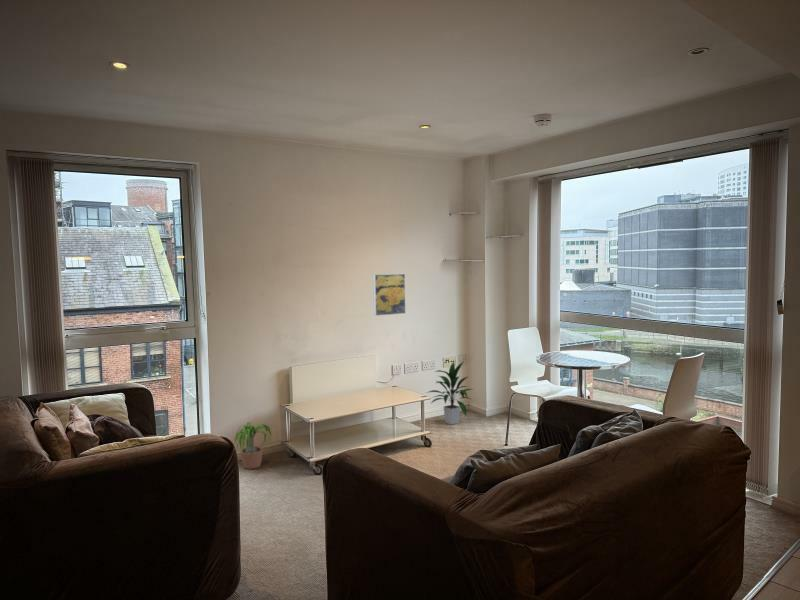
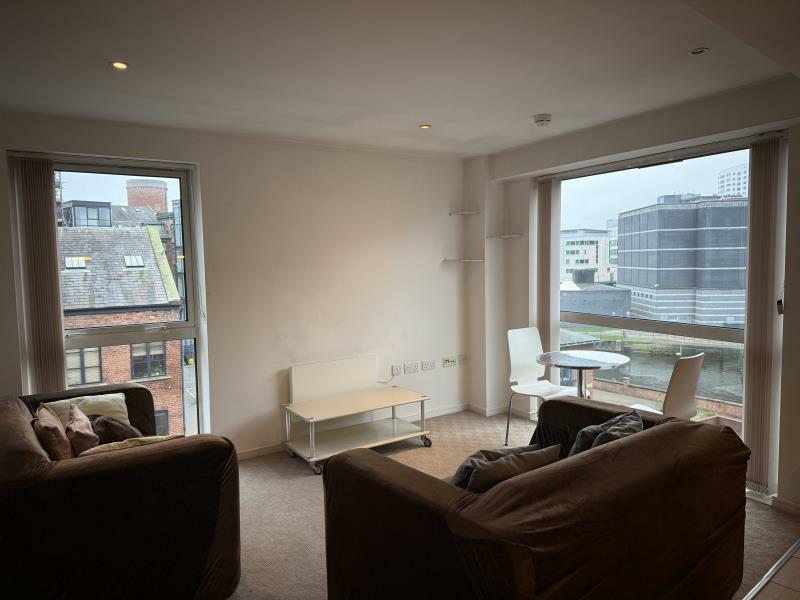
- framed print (389, 294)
- potted plant (253, 443)
- indoor plant (452, 393)
